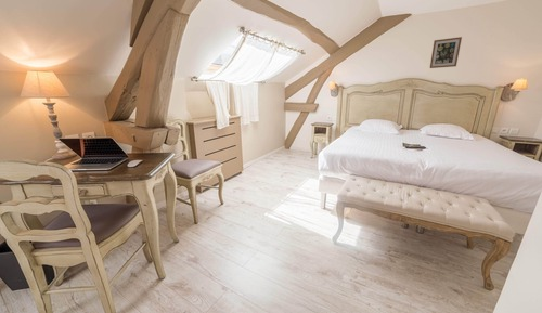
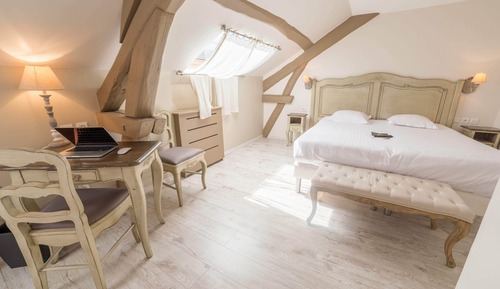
- wall art (444, 53)
